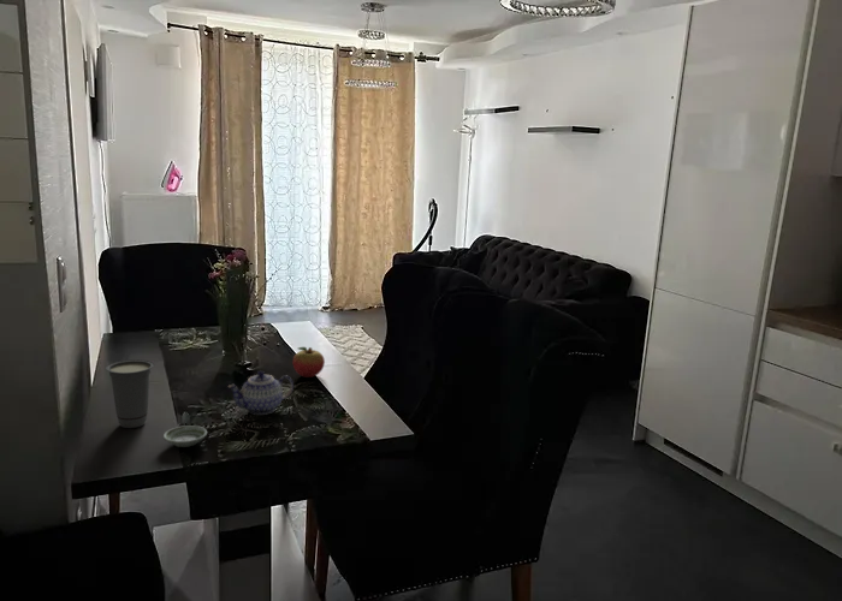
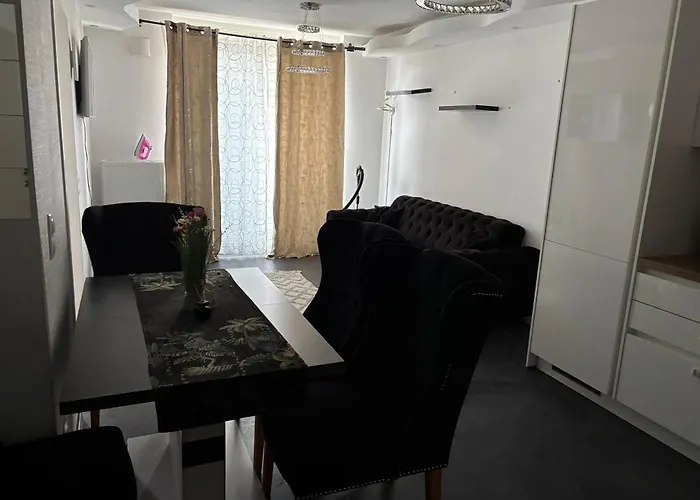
- cup (131, 394)
- saucer (185, 438)
- fruit (308, 359)
- teapot (261, 391)
